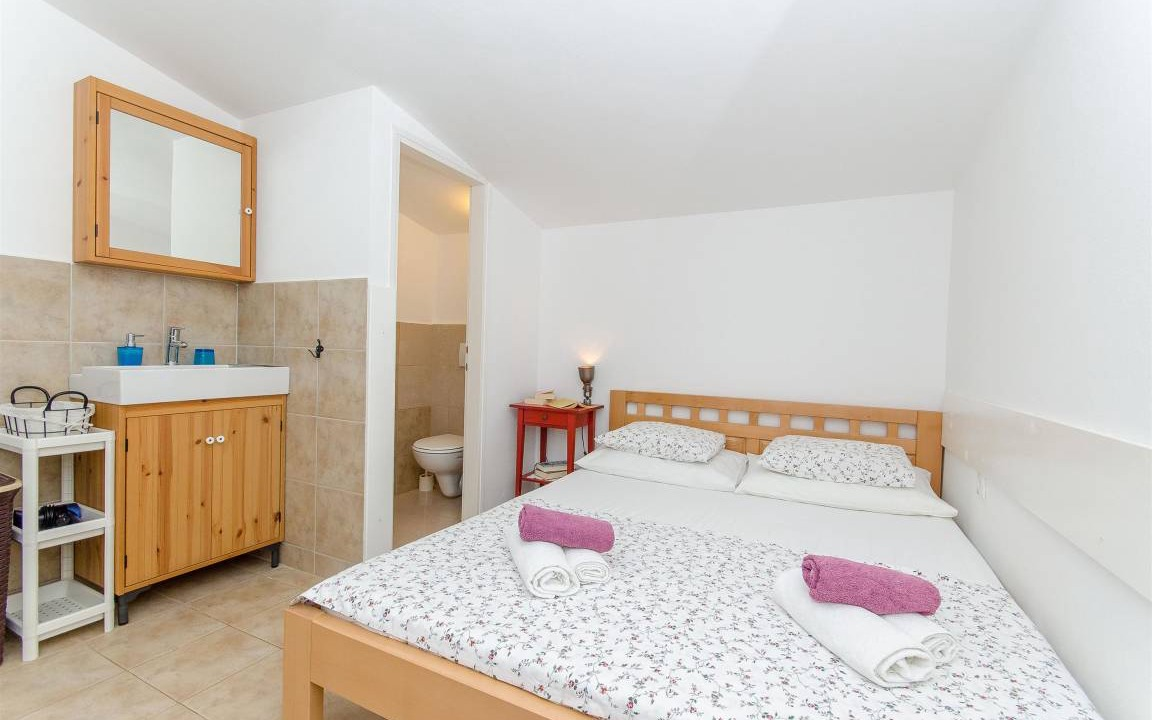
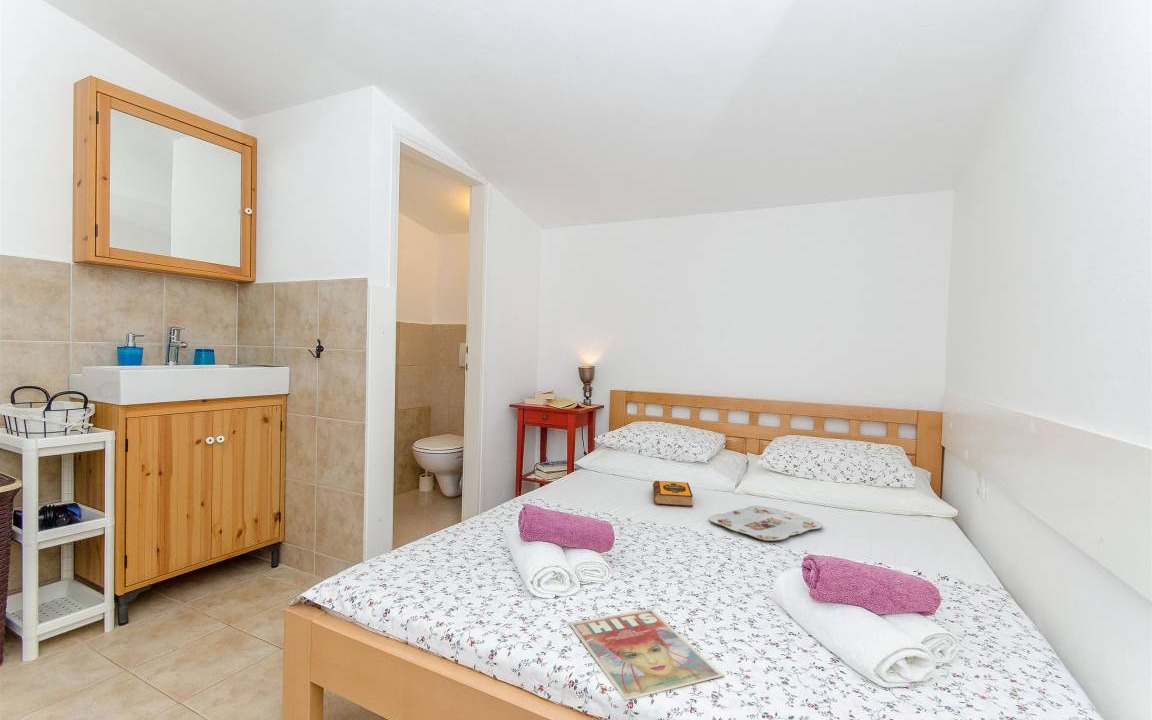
+ hardback book (671, 492)
+ serving tray (765, 522)
+ magazine (640, 647)
